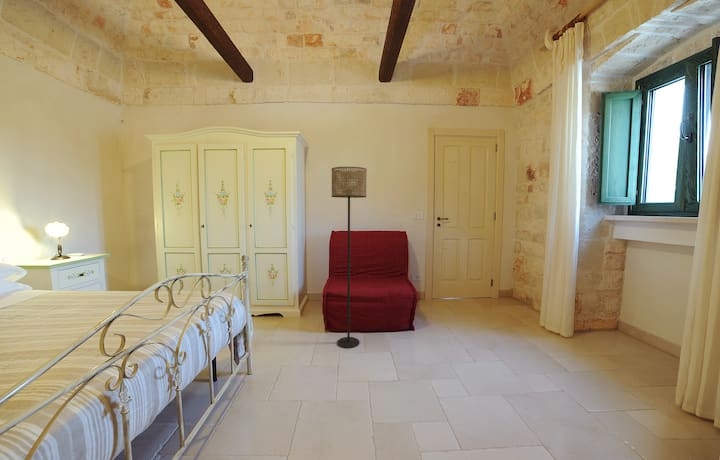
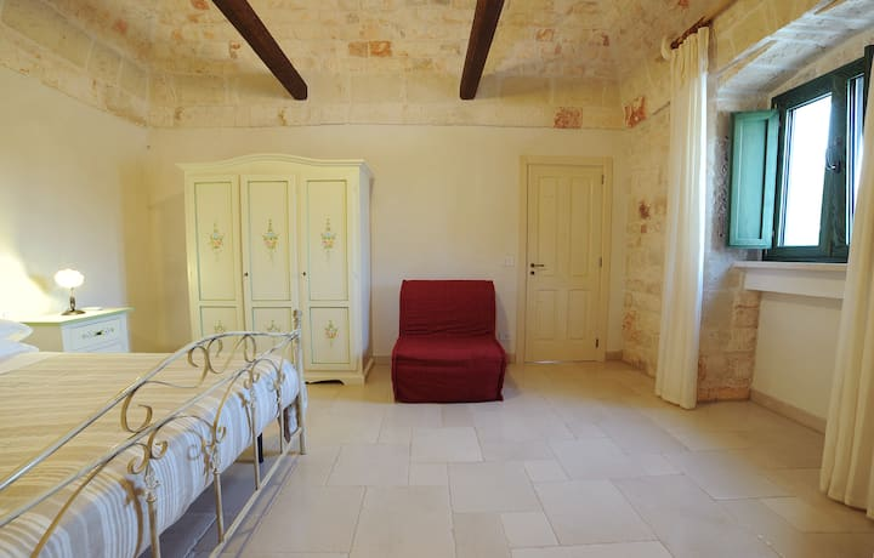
- floor lamp (348, 258)
